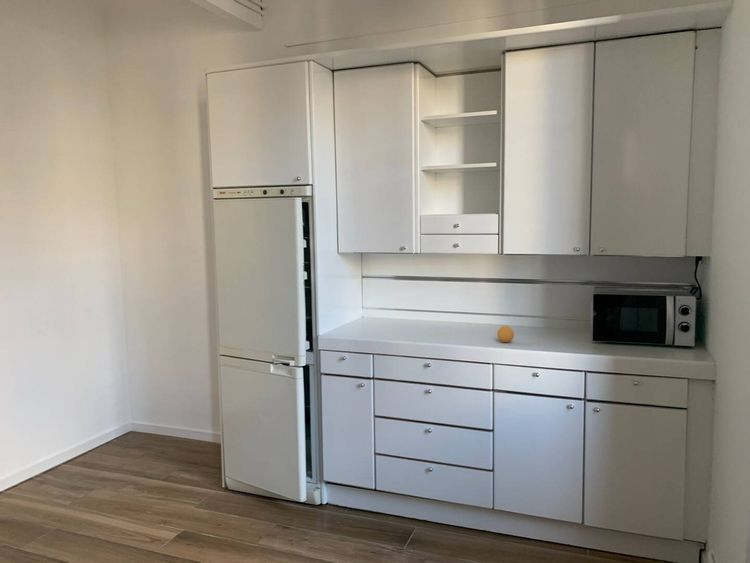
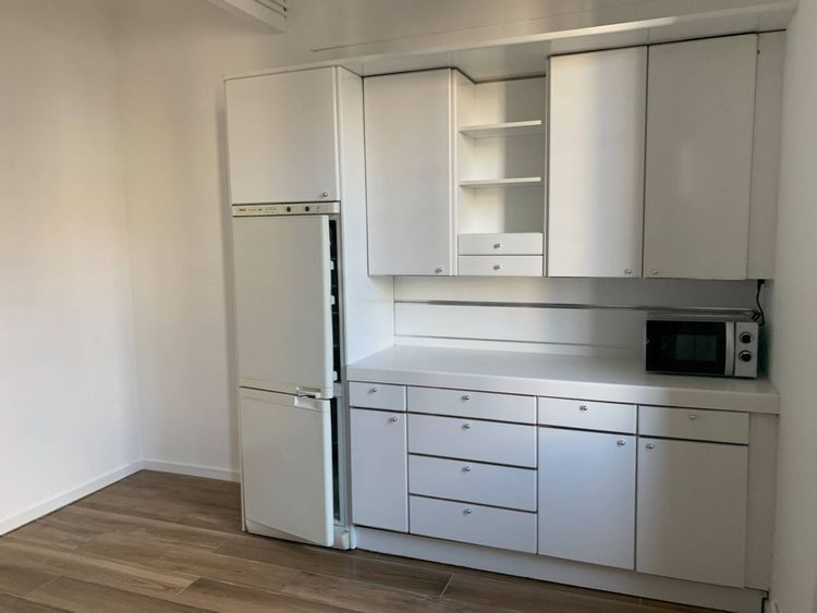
- fruit (505, 334)
